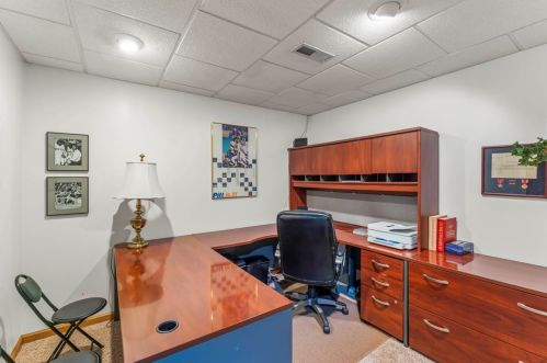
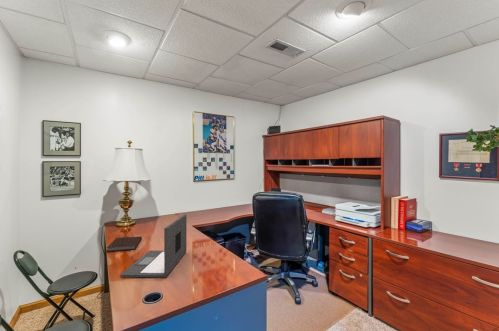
+ laptop (164, 241)
+ notebook (125, 243)
